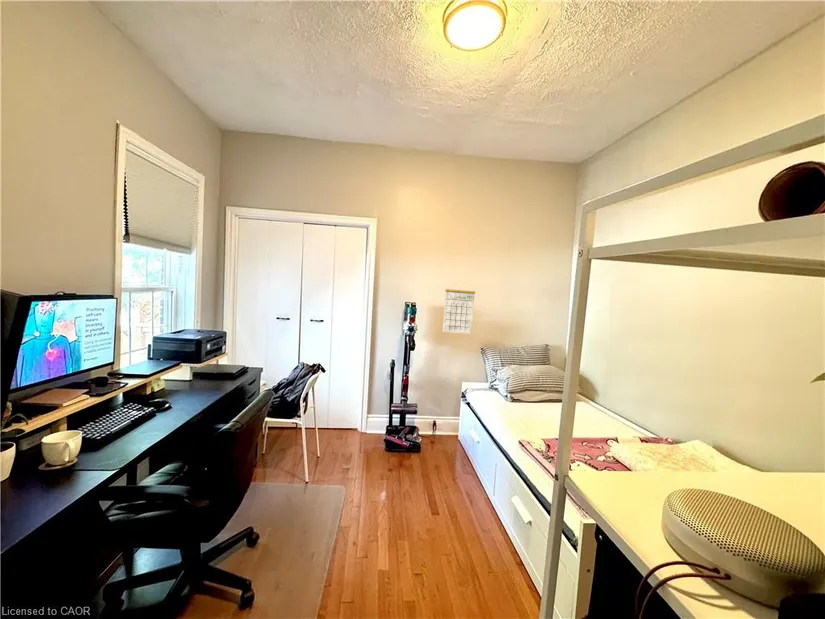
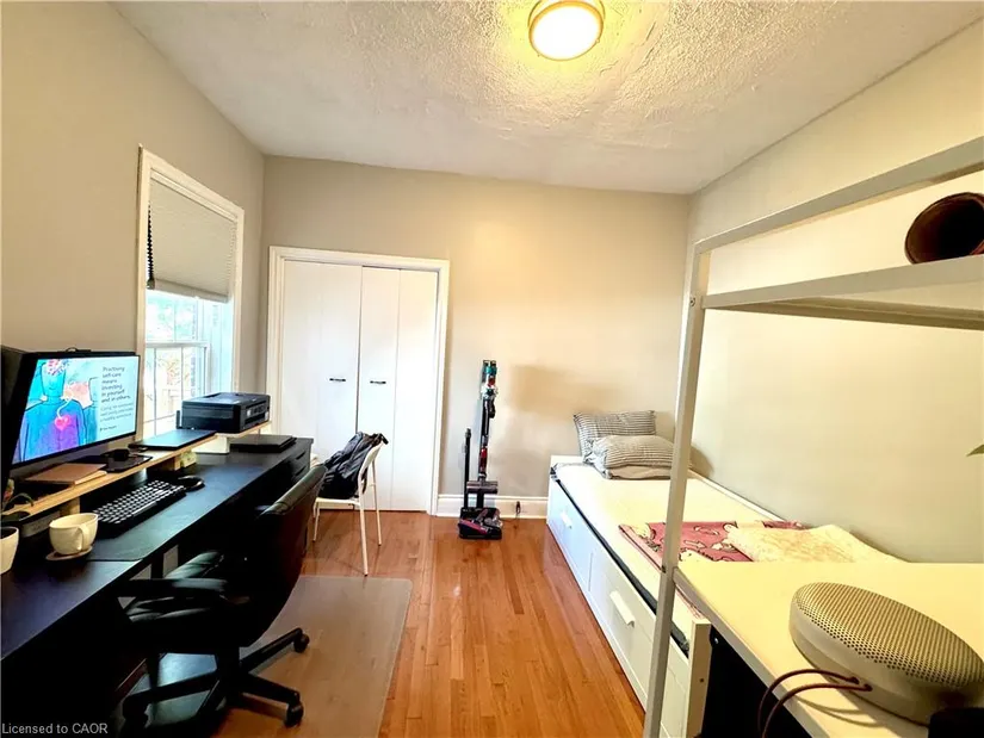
- calendar (459, 306)
